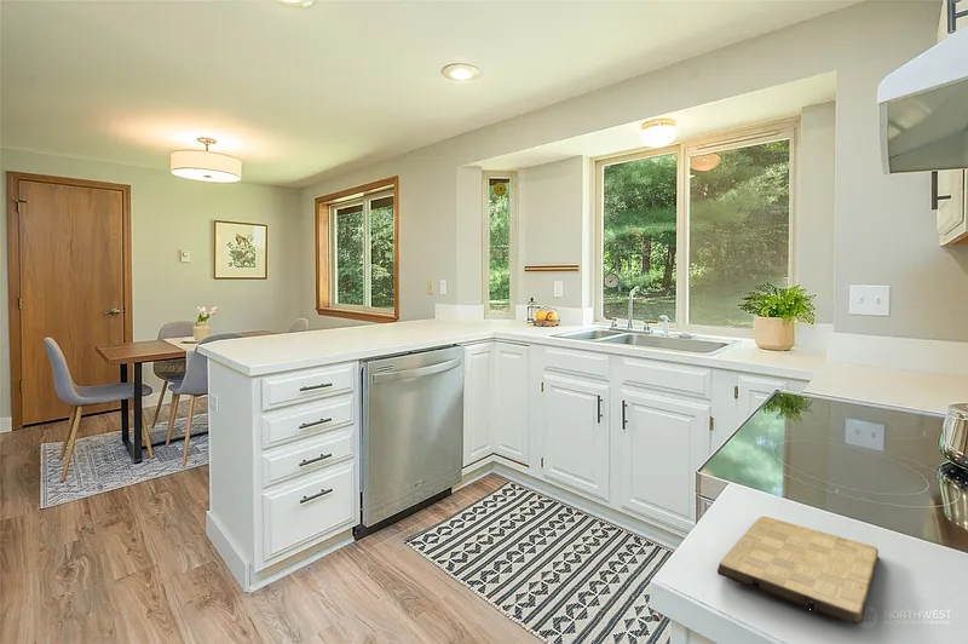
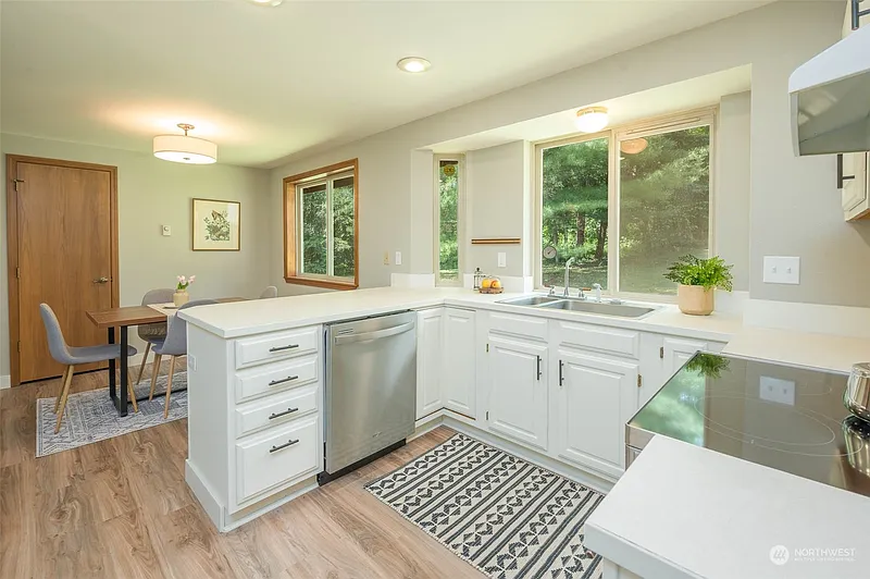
- cutting board (800, 559)
